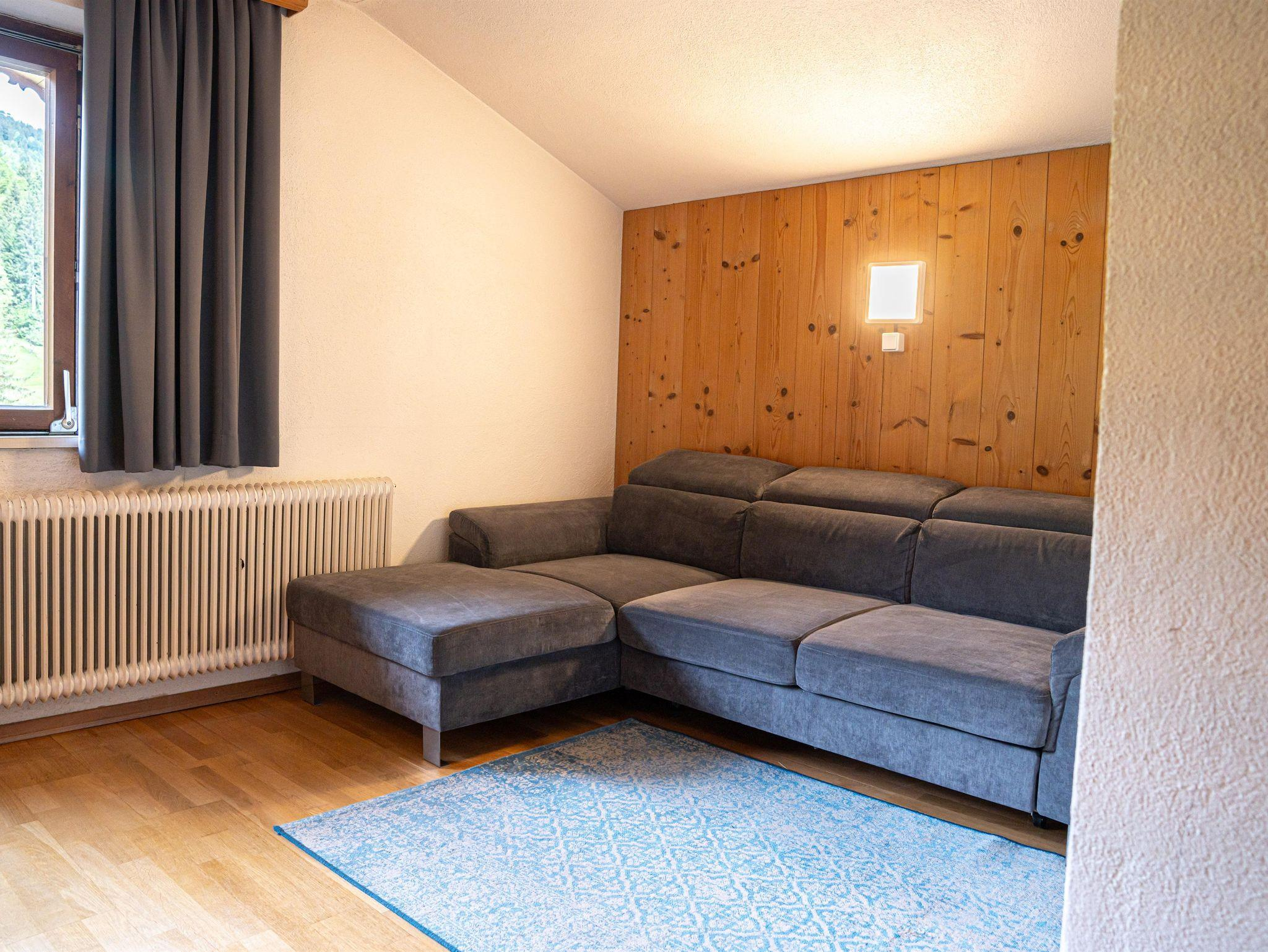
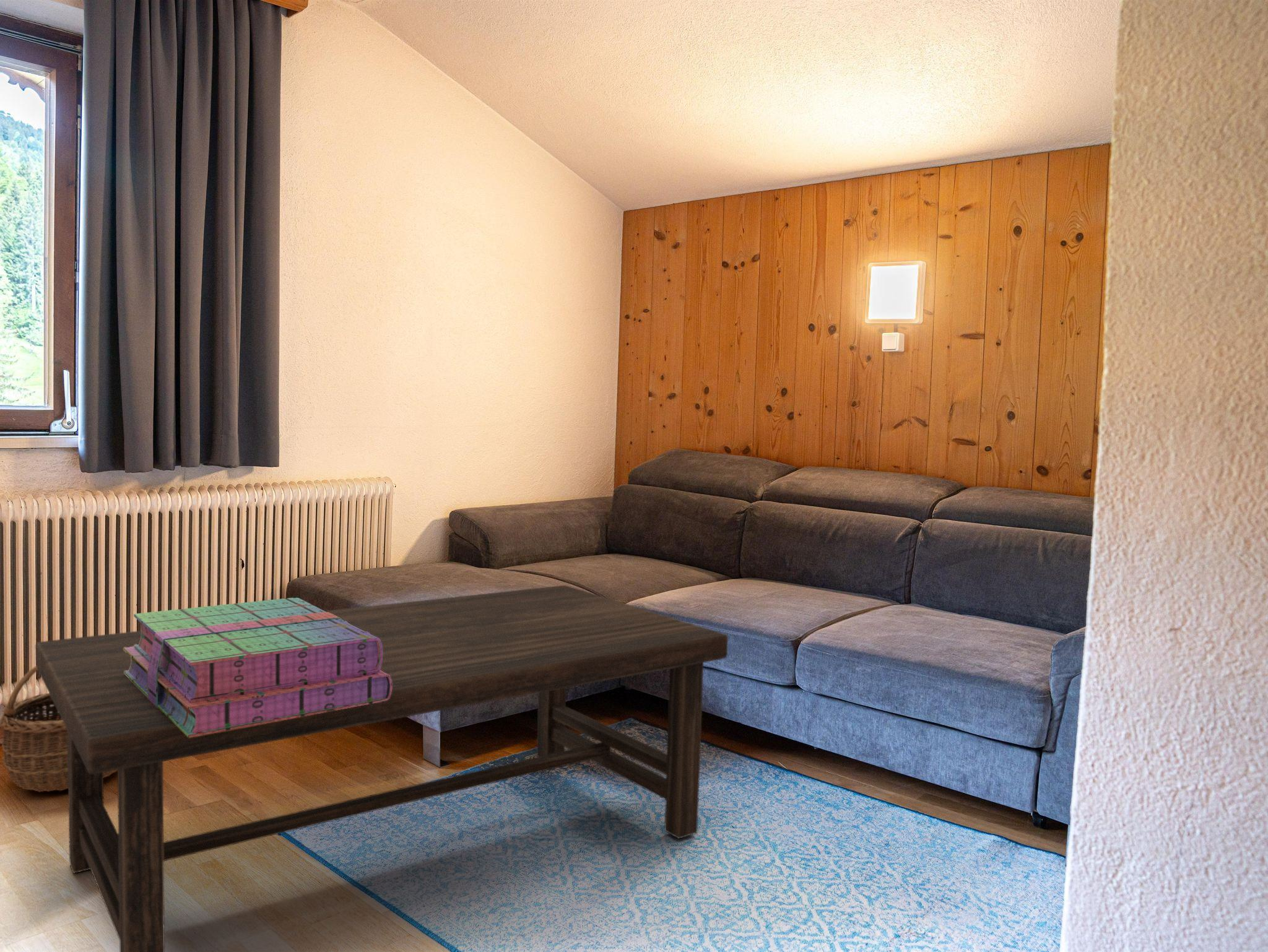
+ wicker basket (62, 719)
+ books (254, 654)
+ coffee table (394, 719)
